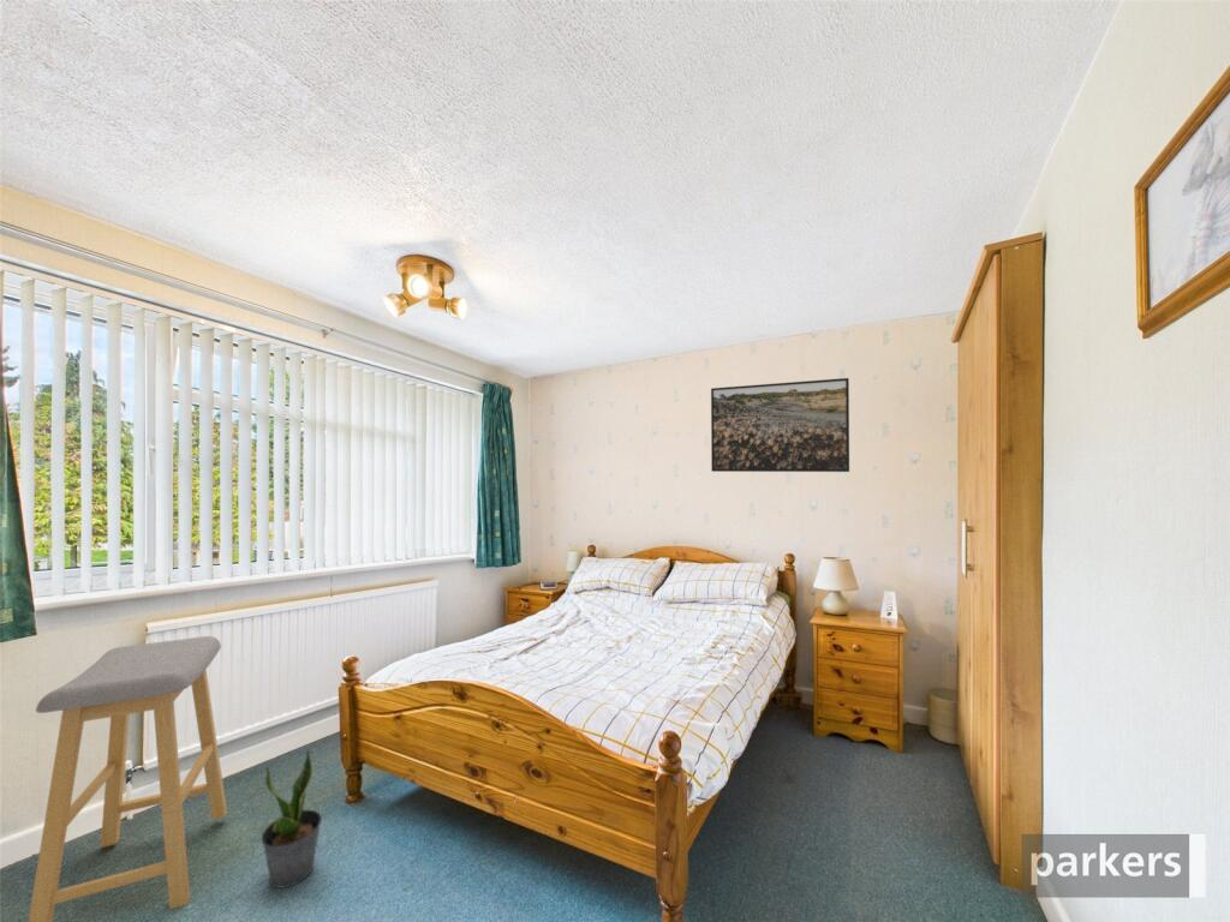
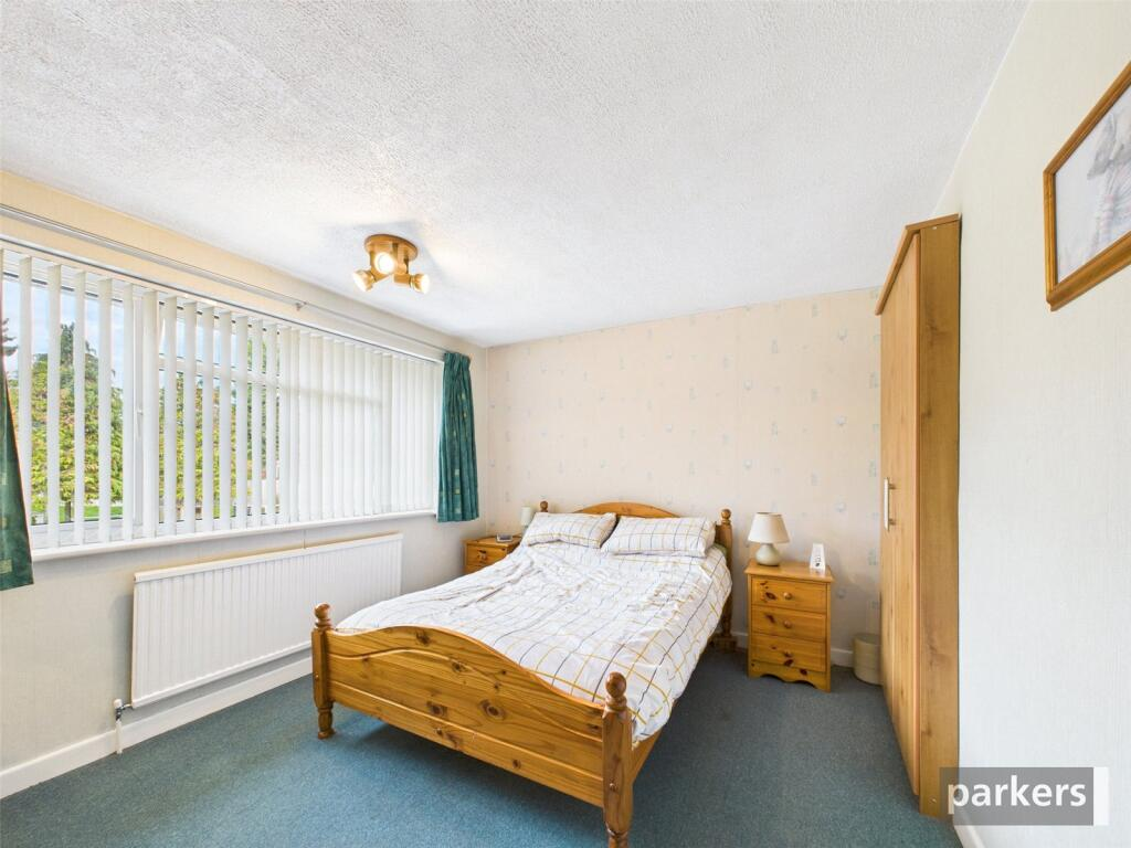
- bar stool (157, 762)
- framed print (776, 427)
- potted plant (292, 816)
